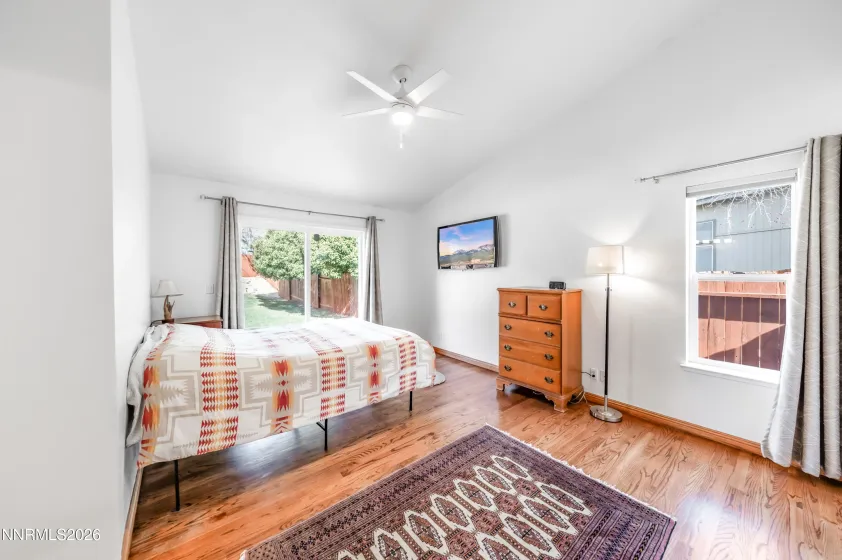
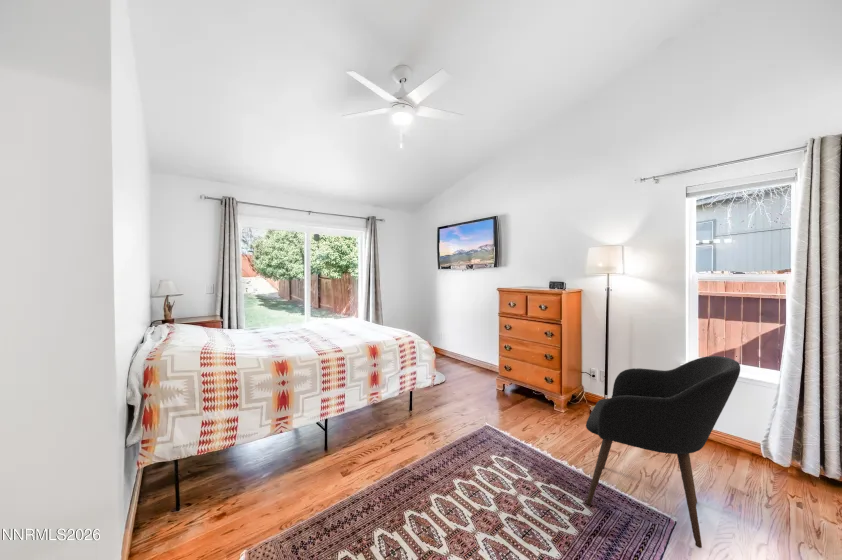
+ armchair (644, 427)
